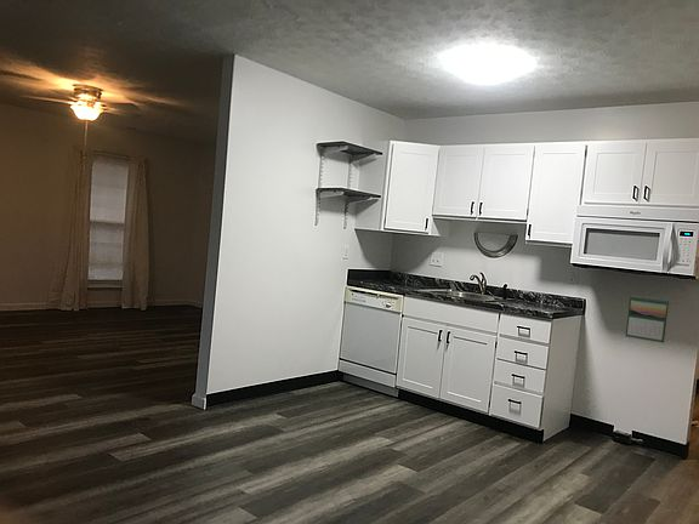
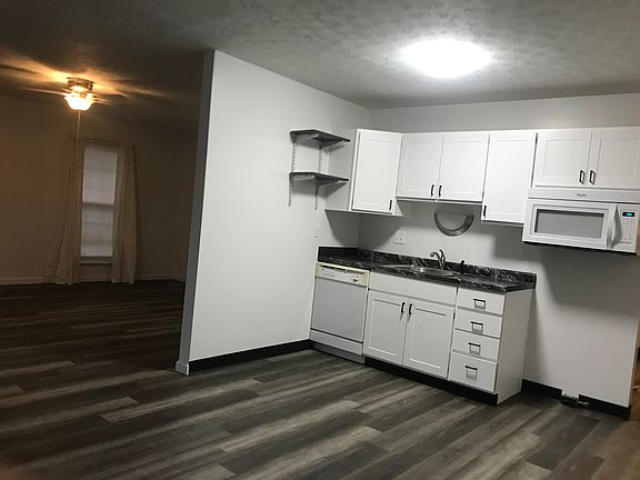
- calendar (647, 318)
